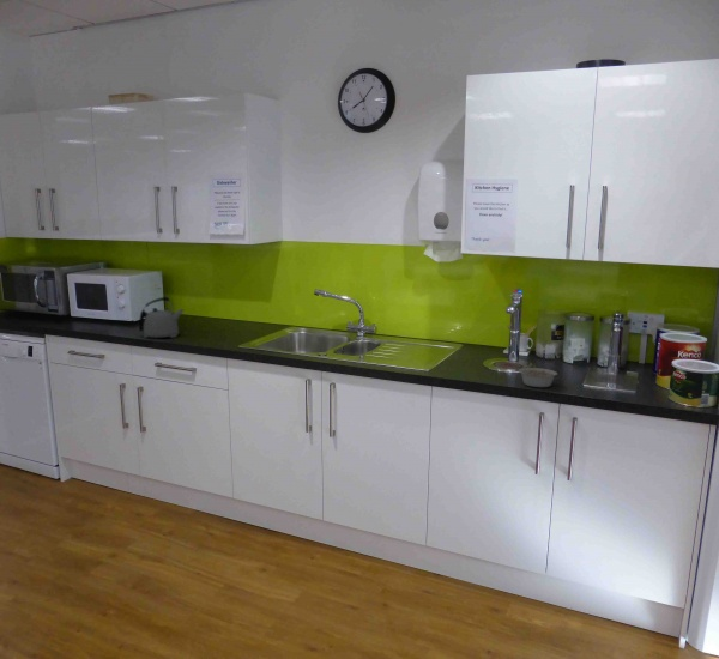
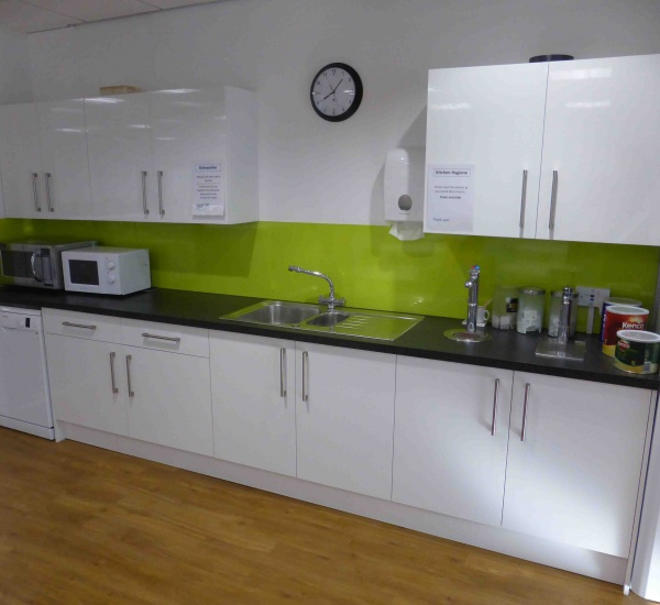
- kettle (161, 316)
- legume (538, 376)
